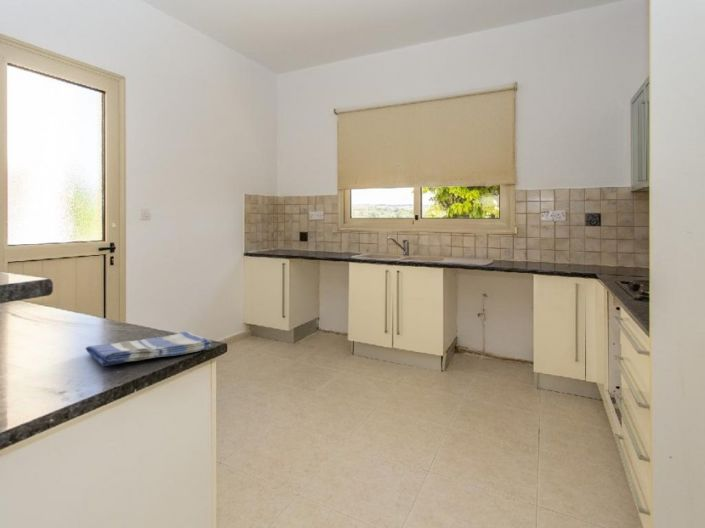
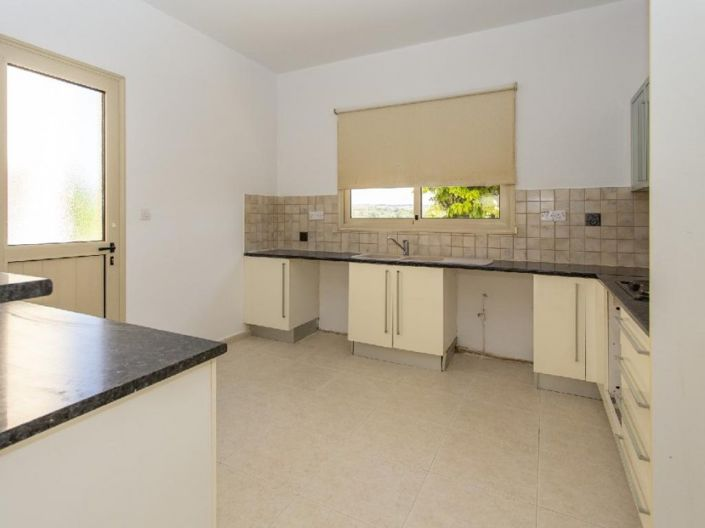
- dish towel (150, 345)
